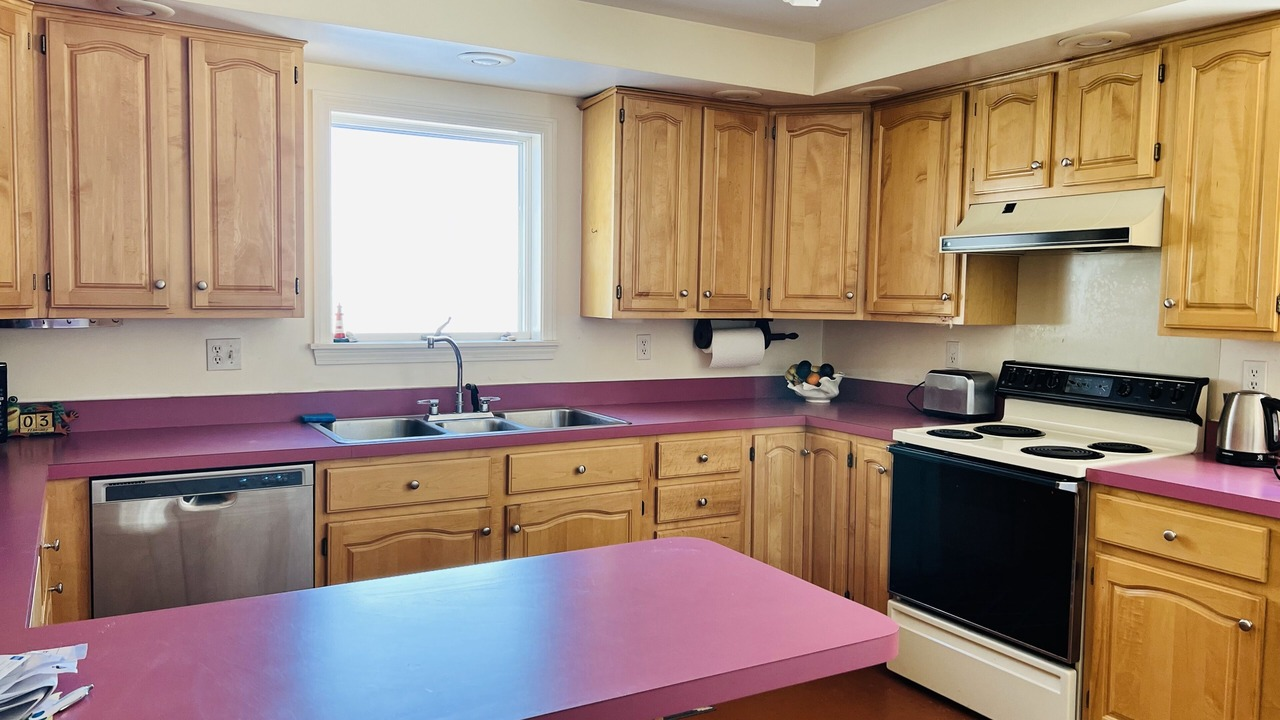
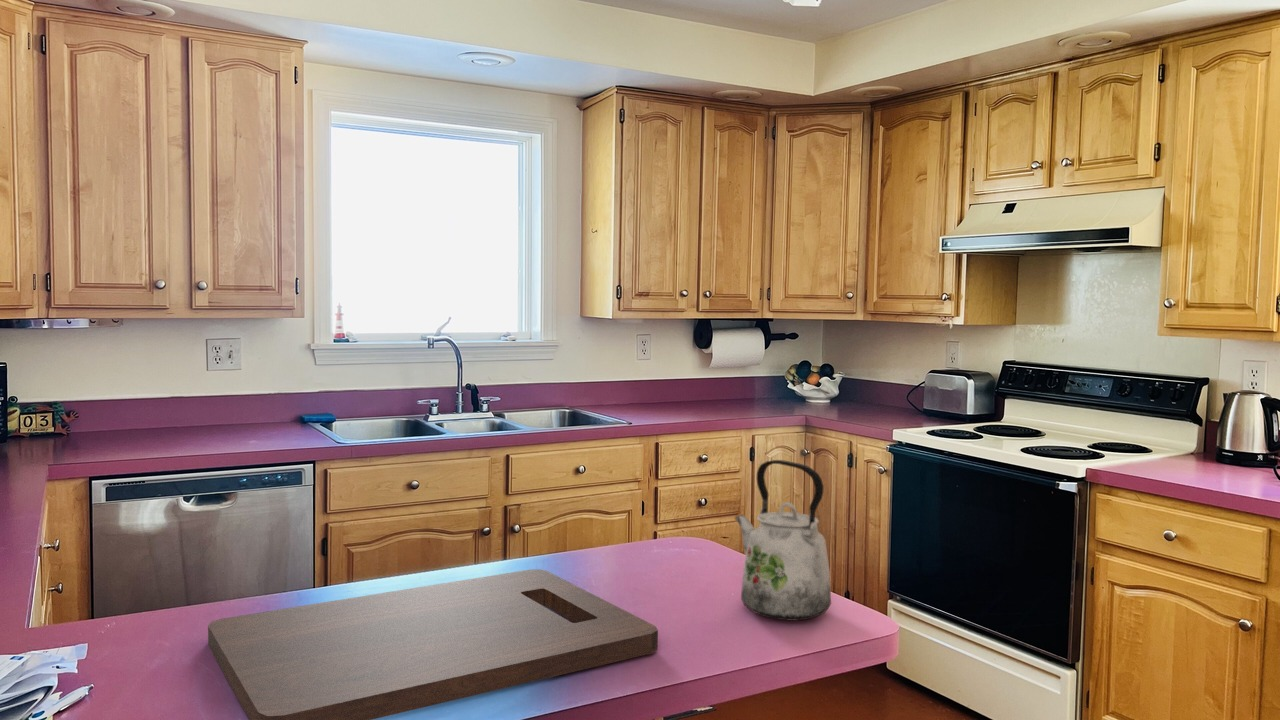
+ cutting board (434, 635)
+ kettle (775, 533)
